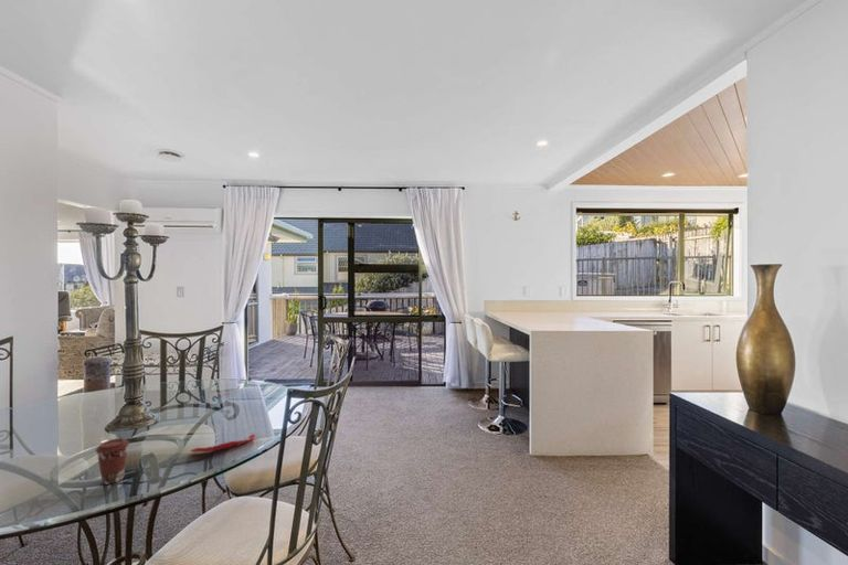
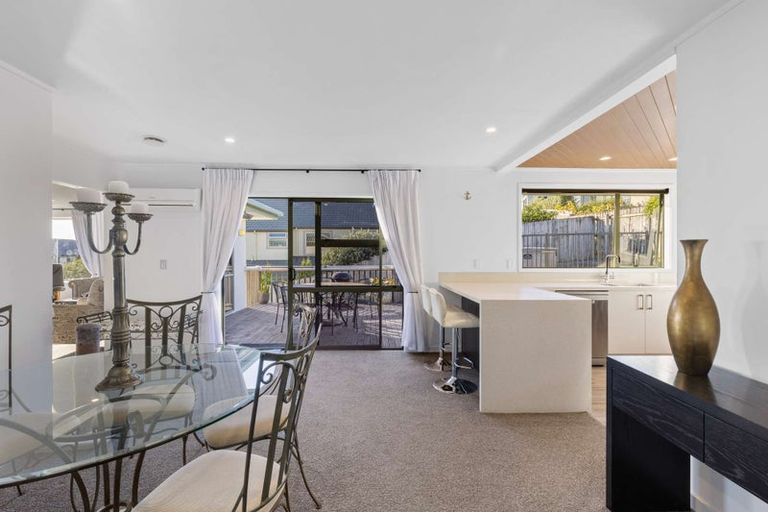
- coffee cup (113, 460)
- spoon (225, 443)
